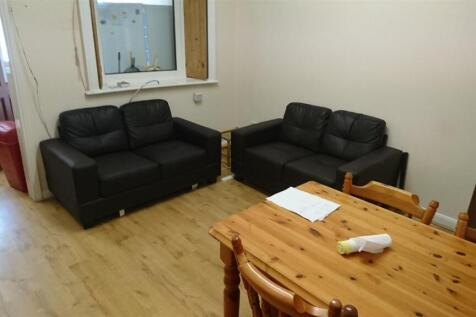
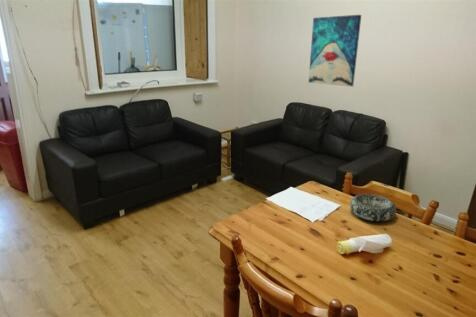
+ decorative bowl (372, 207)
+ wall art (332, 51)
